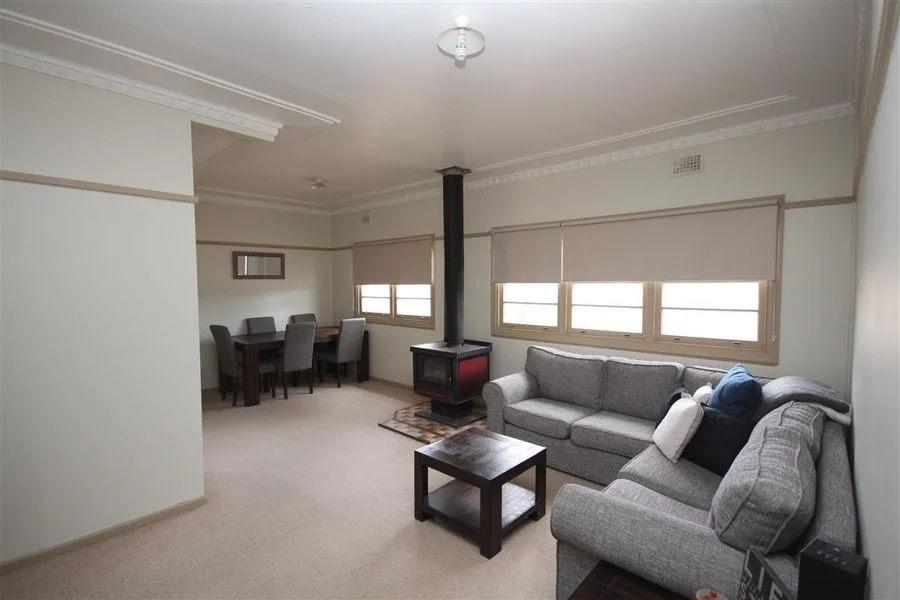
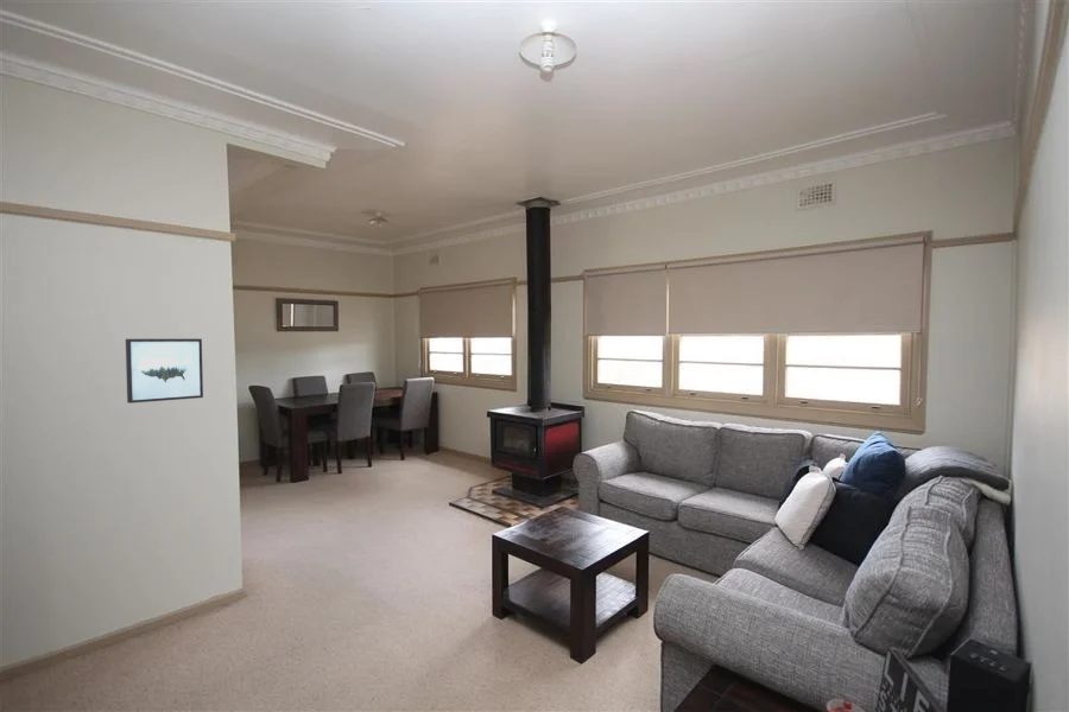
+ wall art (165, 369)
